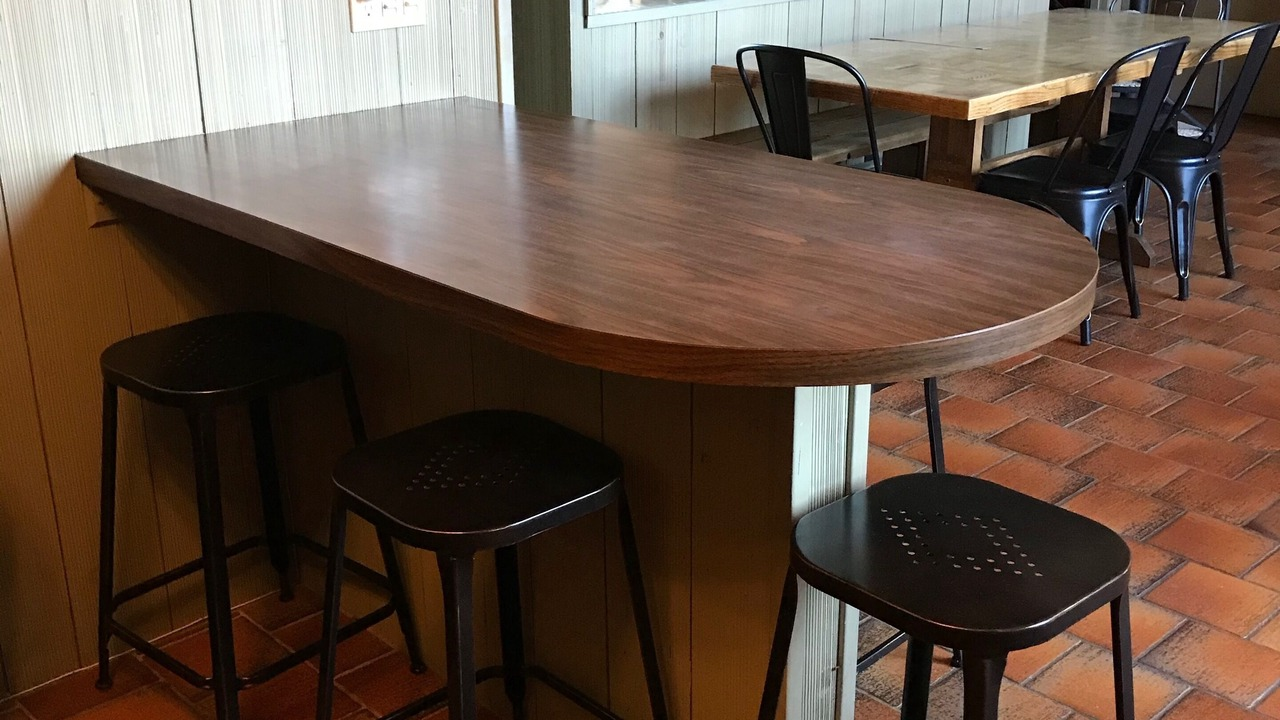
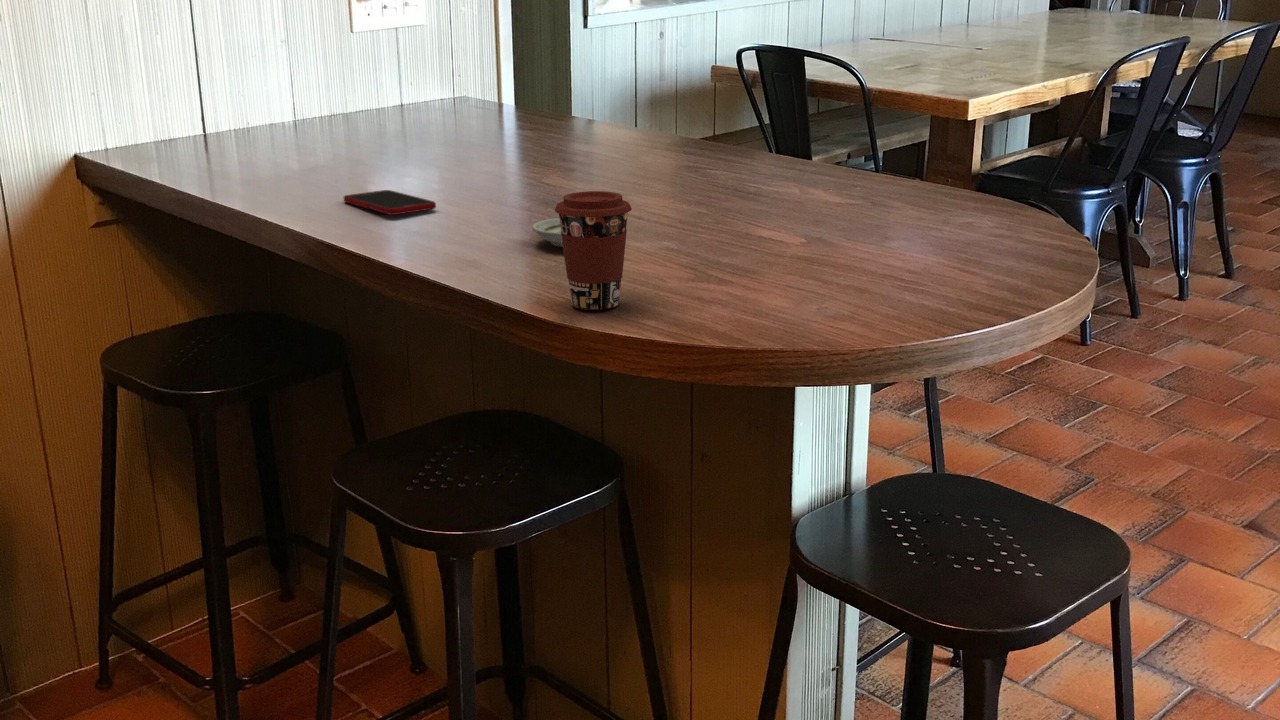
+ cell phone (389, 202)
+ coffee cup (594, 250)
+ saucer (560, 233)
